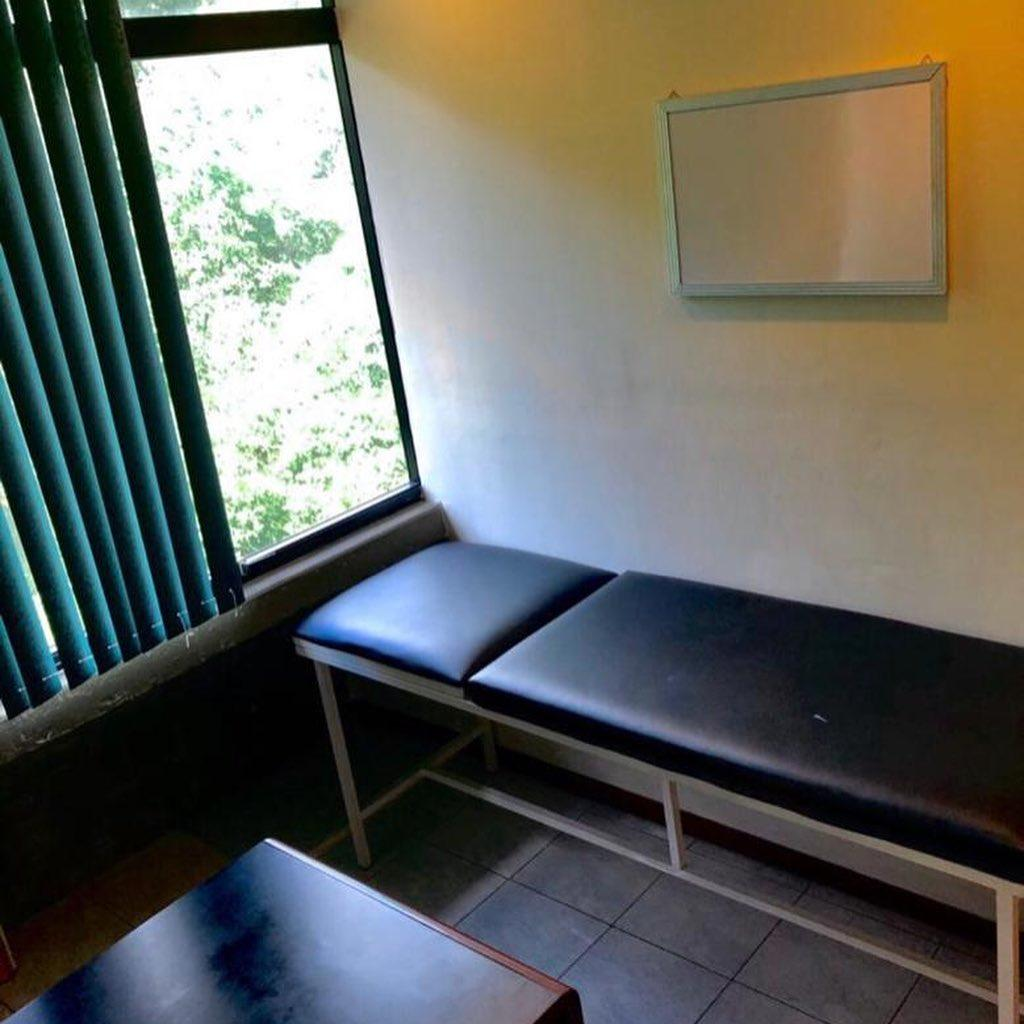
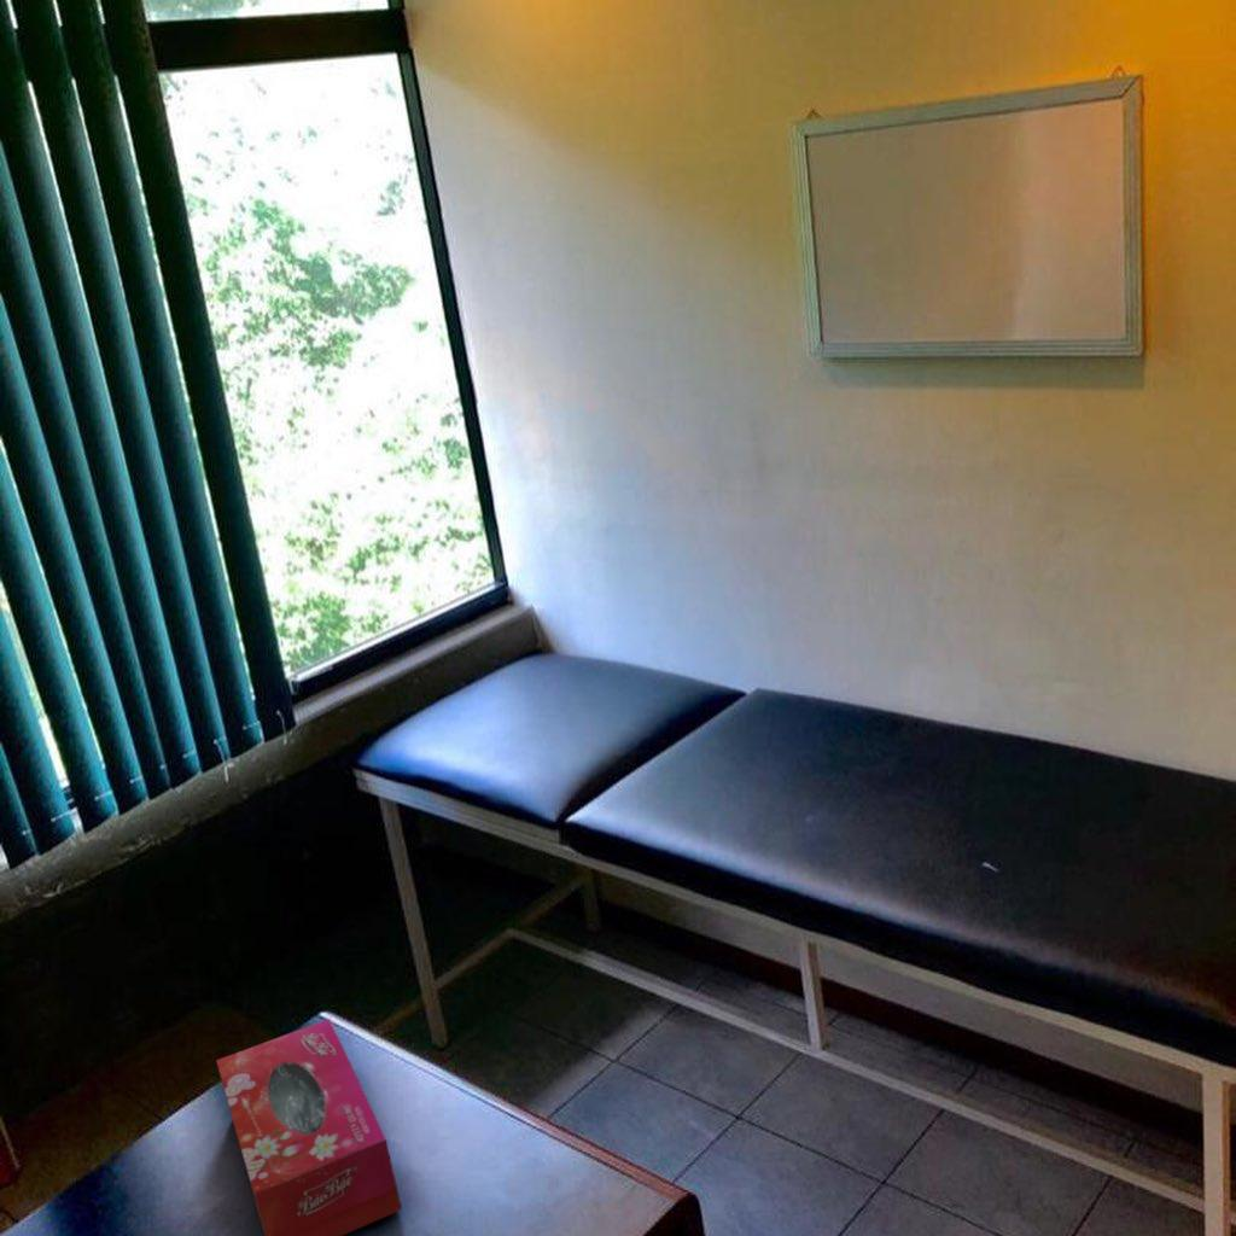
+ tissue box (304, 1130)
